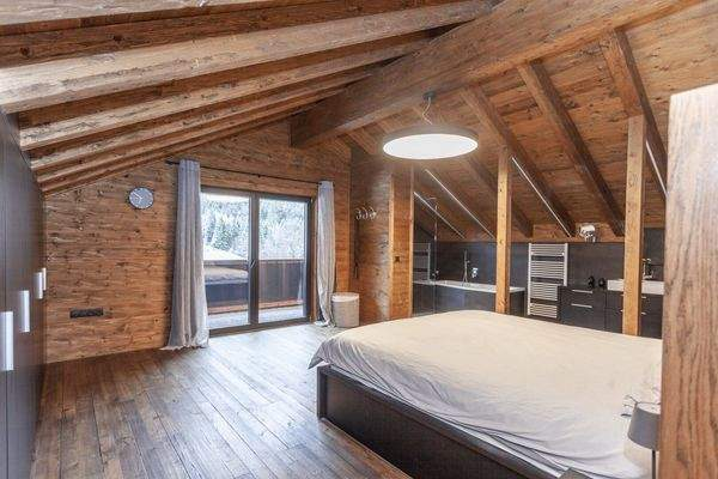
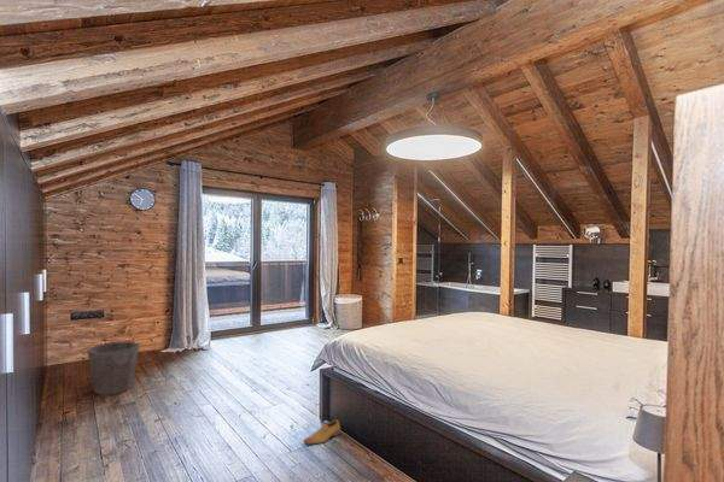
+ waste bin (113, 368)
+ shoe (323, 430)
